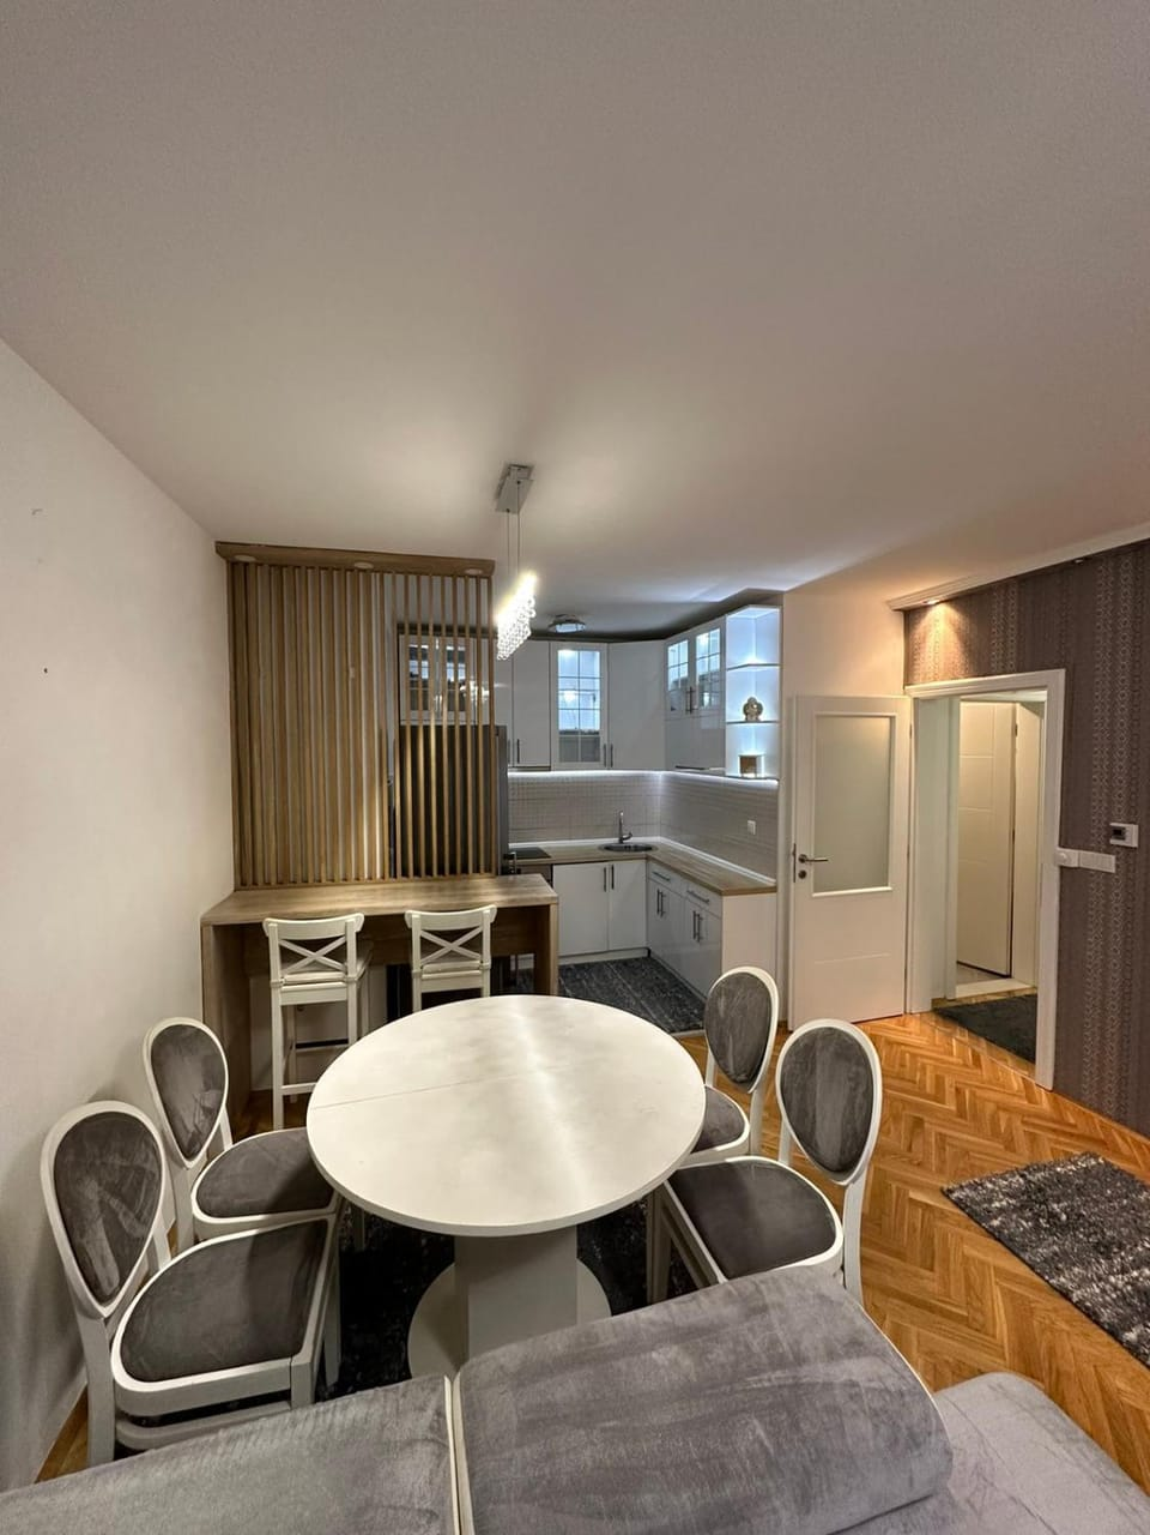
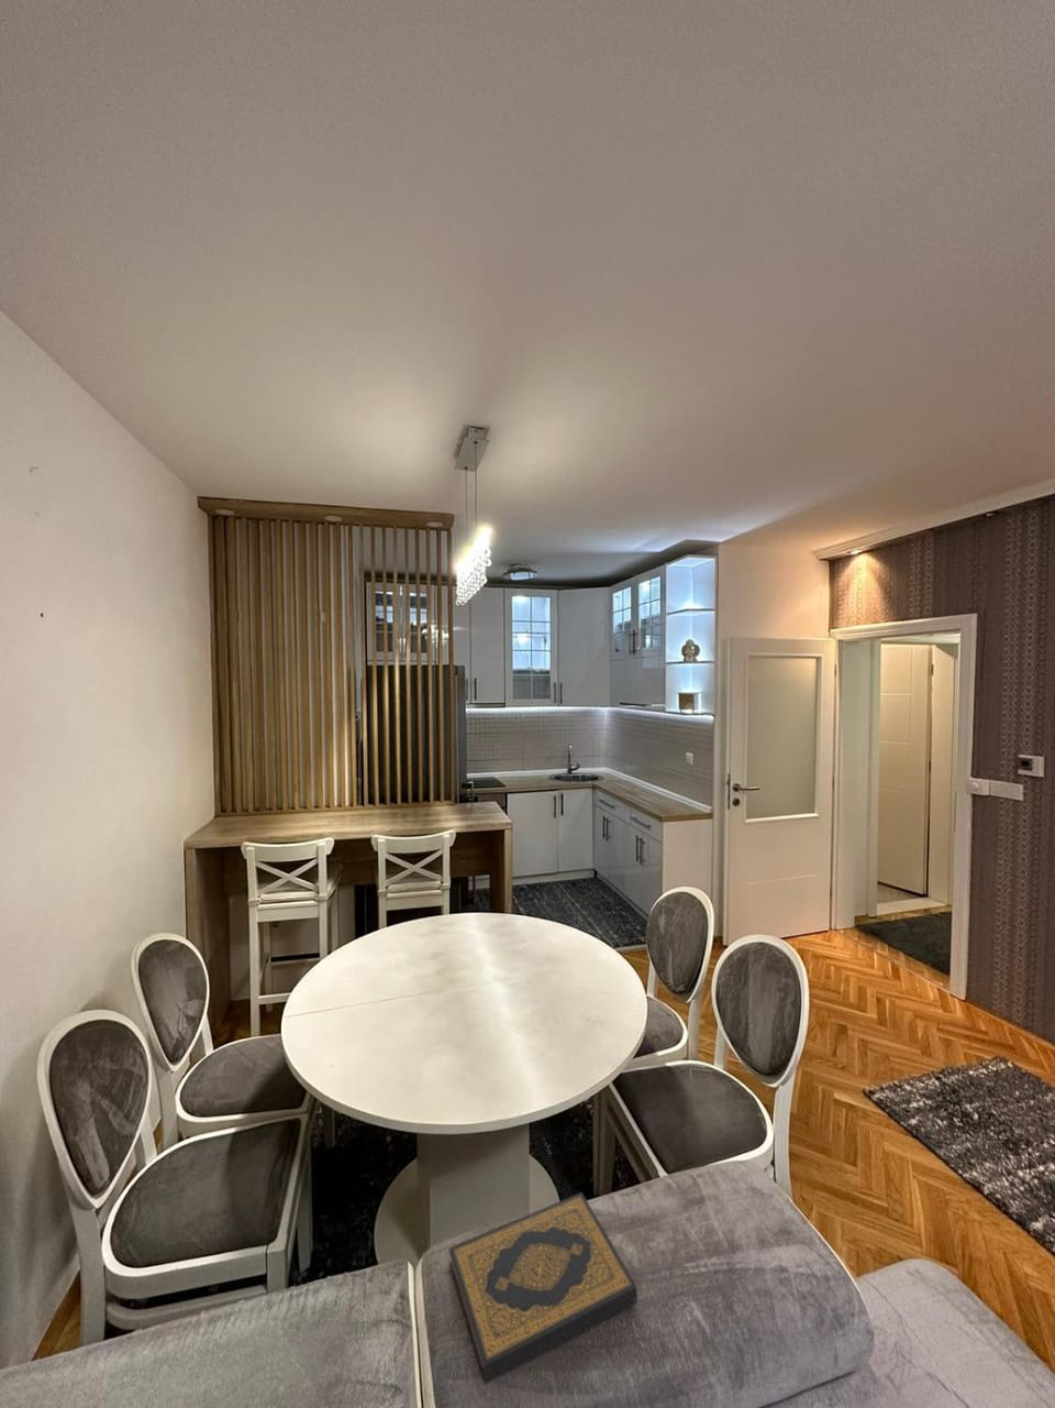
+ hardback book (540, 1275)
